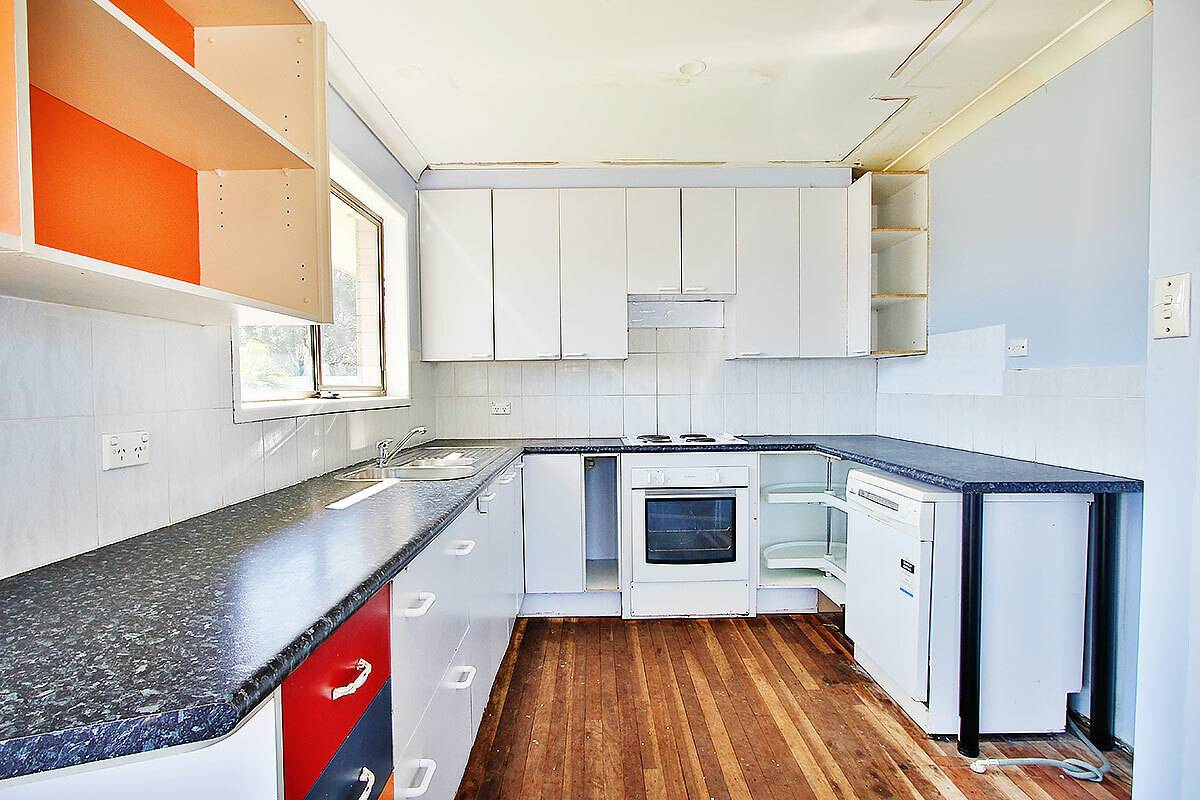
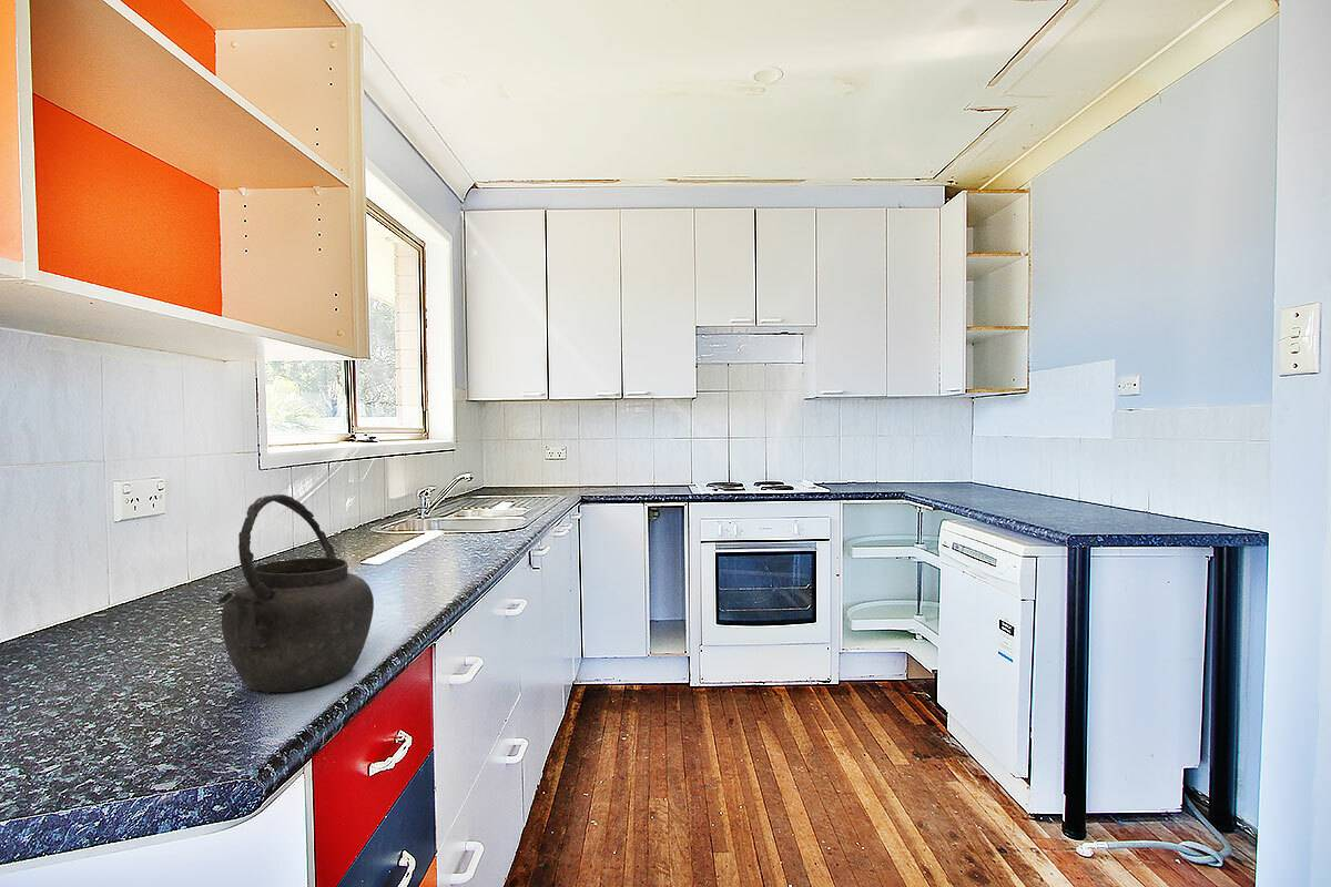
+ kettle (283, 589)
